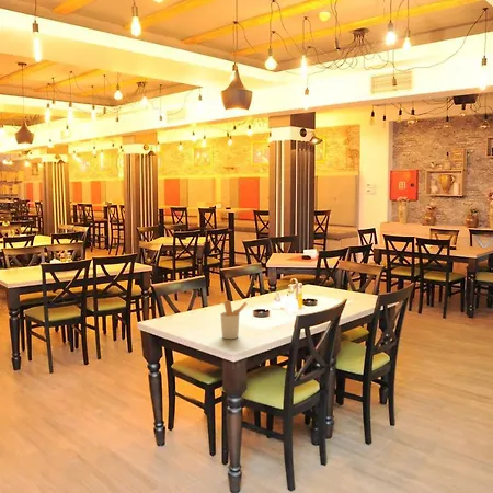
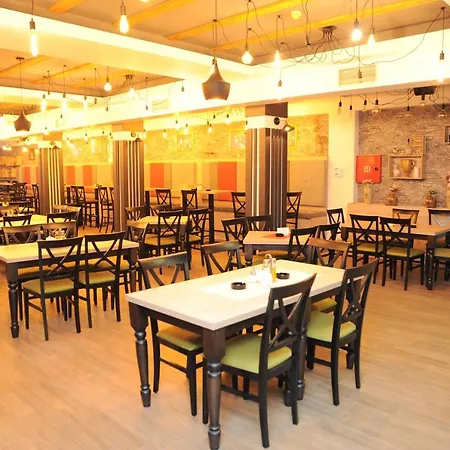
- utensil holder (234, 319)
